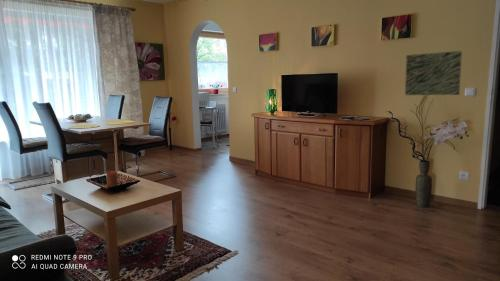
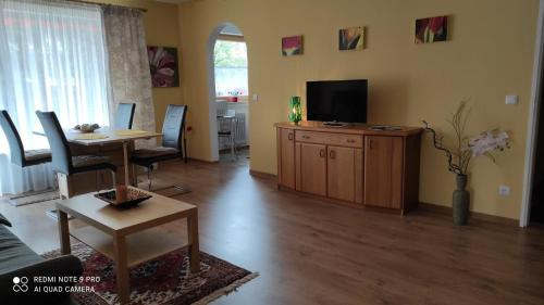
- wall art (431, 74)
